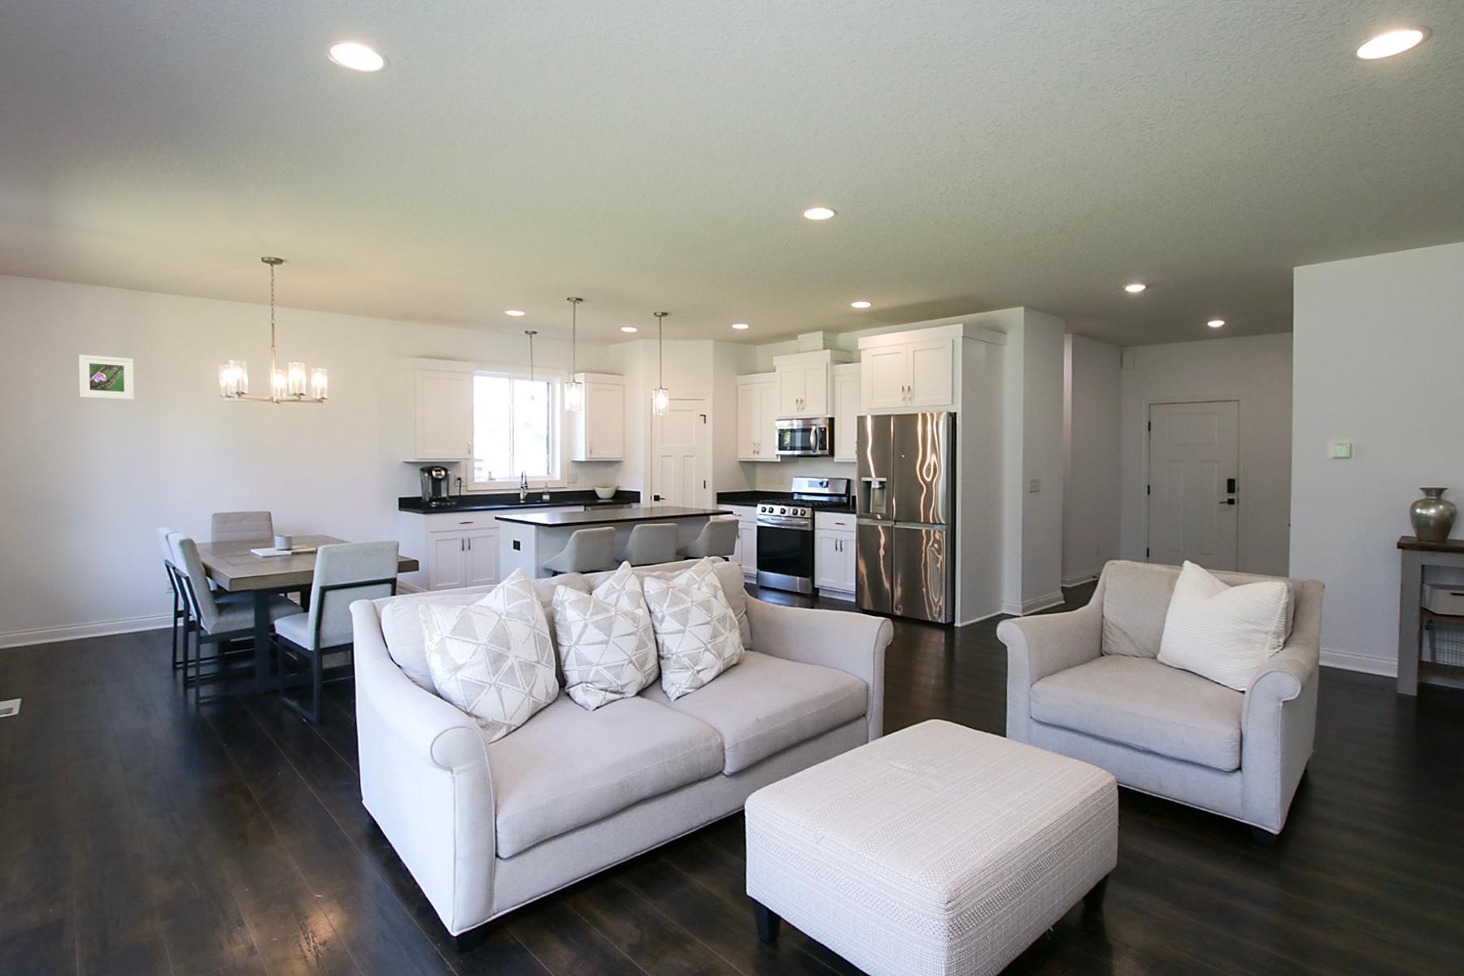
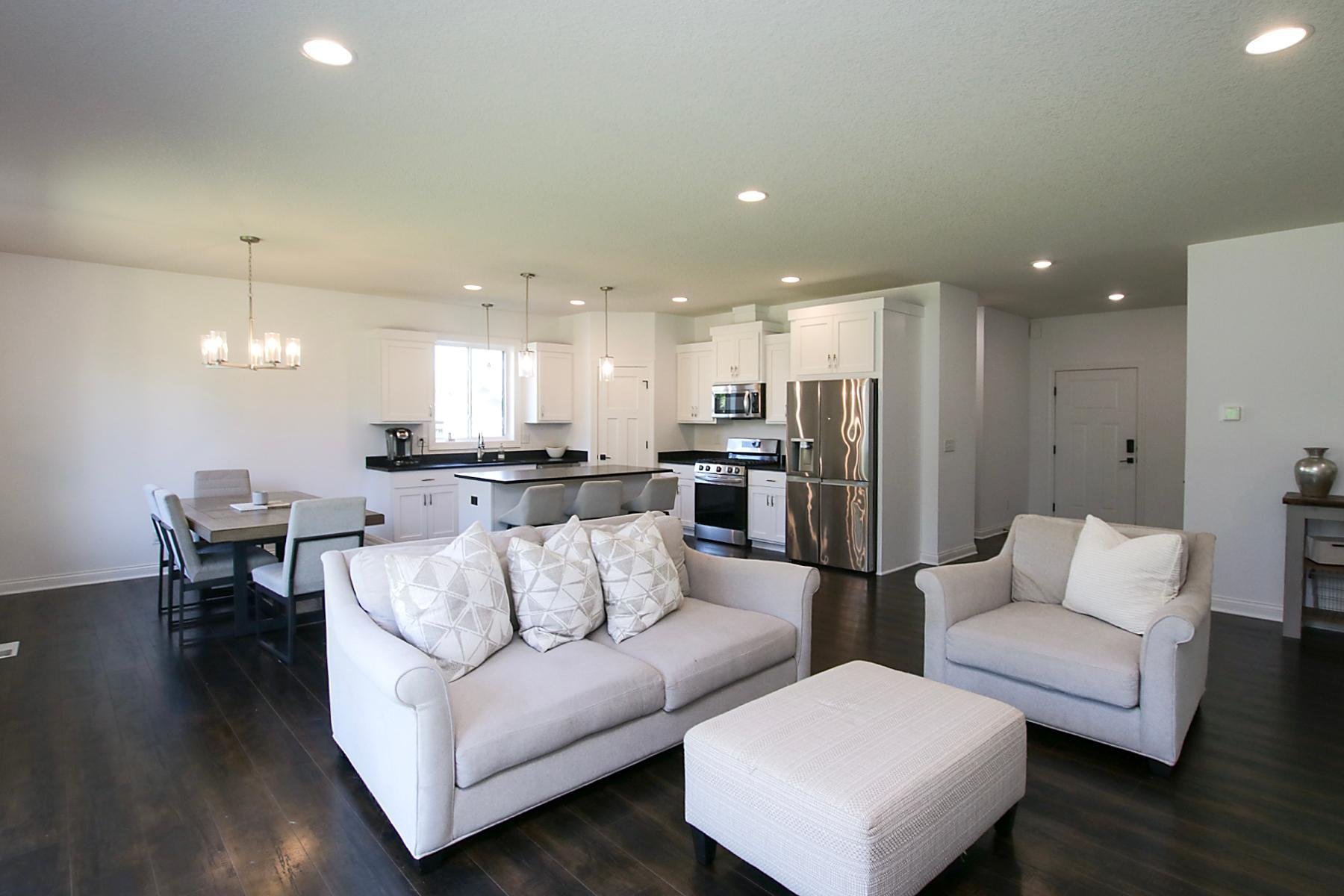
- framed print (107, 377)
